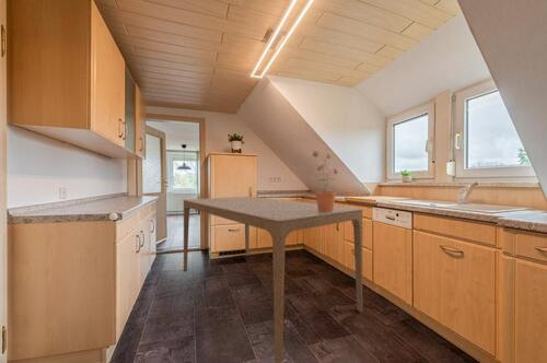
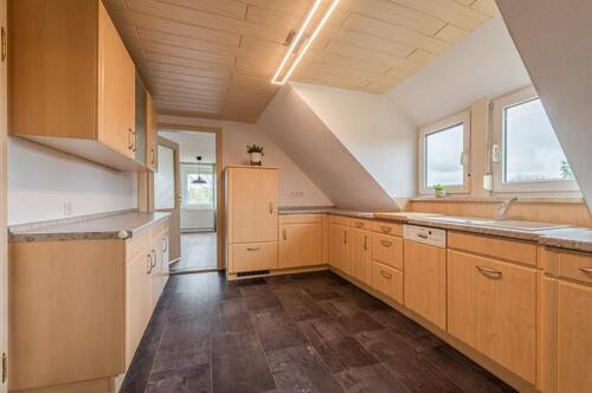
- potted plant (325, 179)
- dining table (248, 245)
